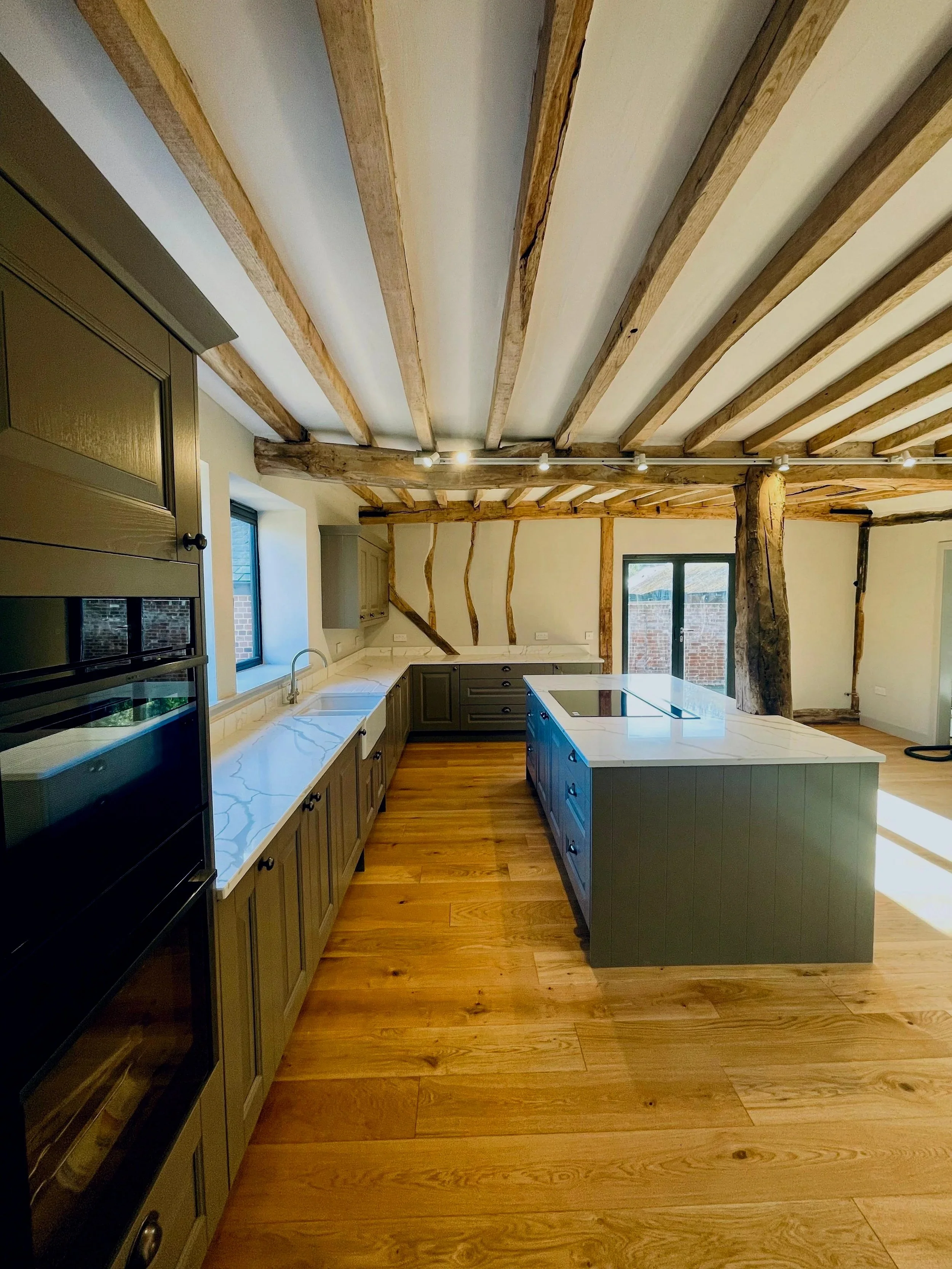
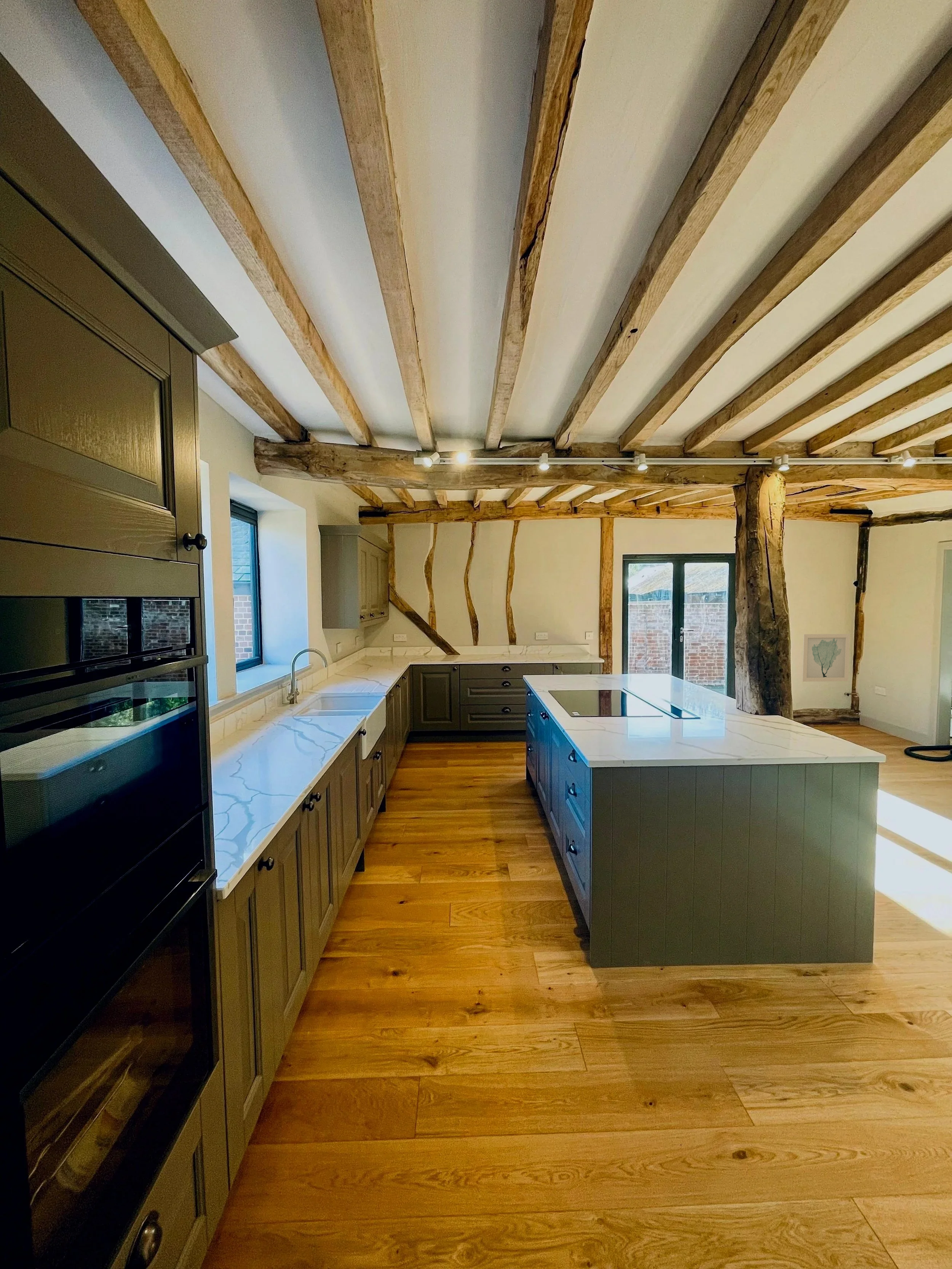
+ wall art (826, 658)
